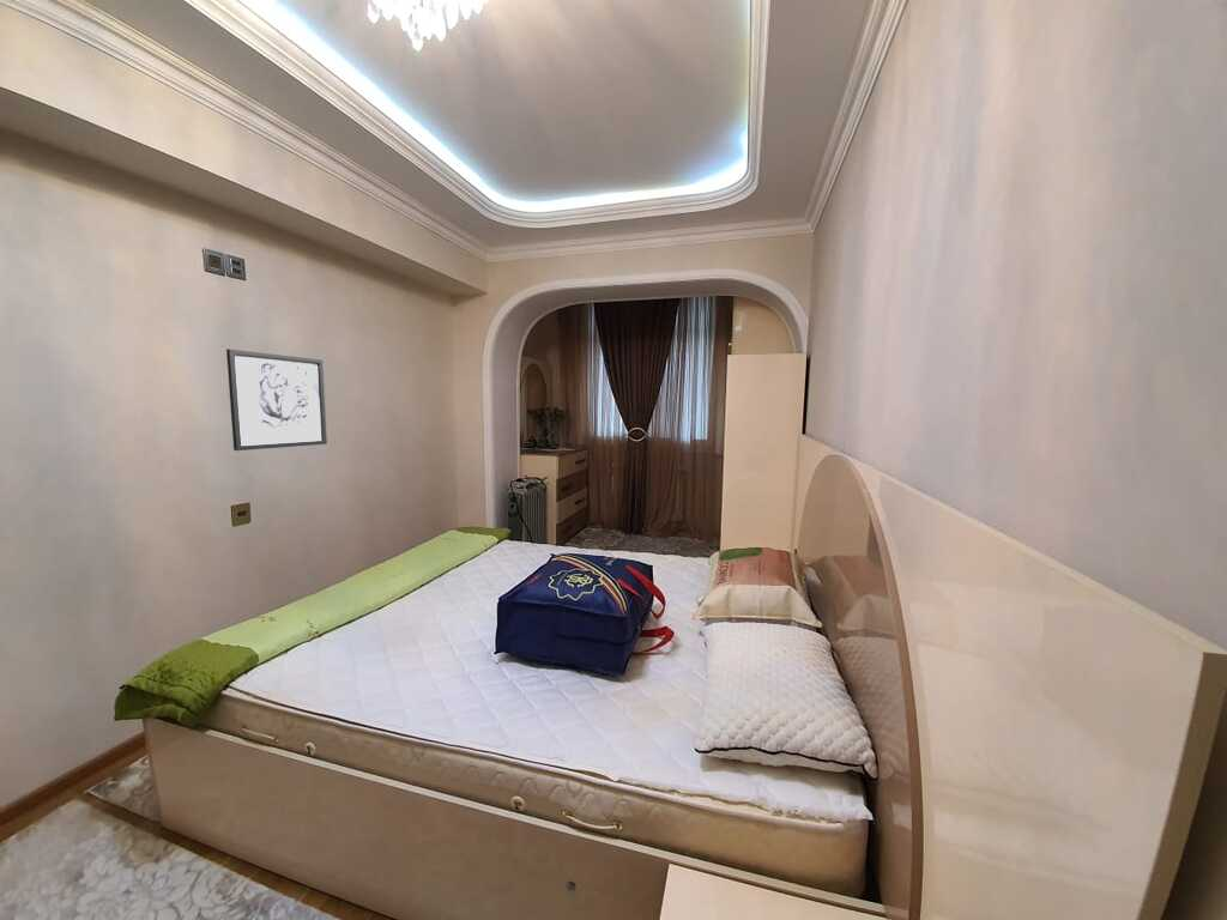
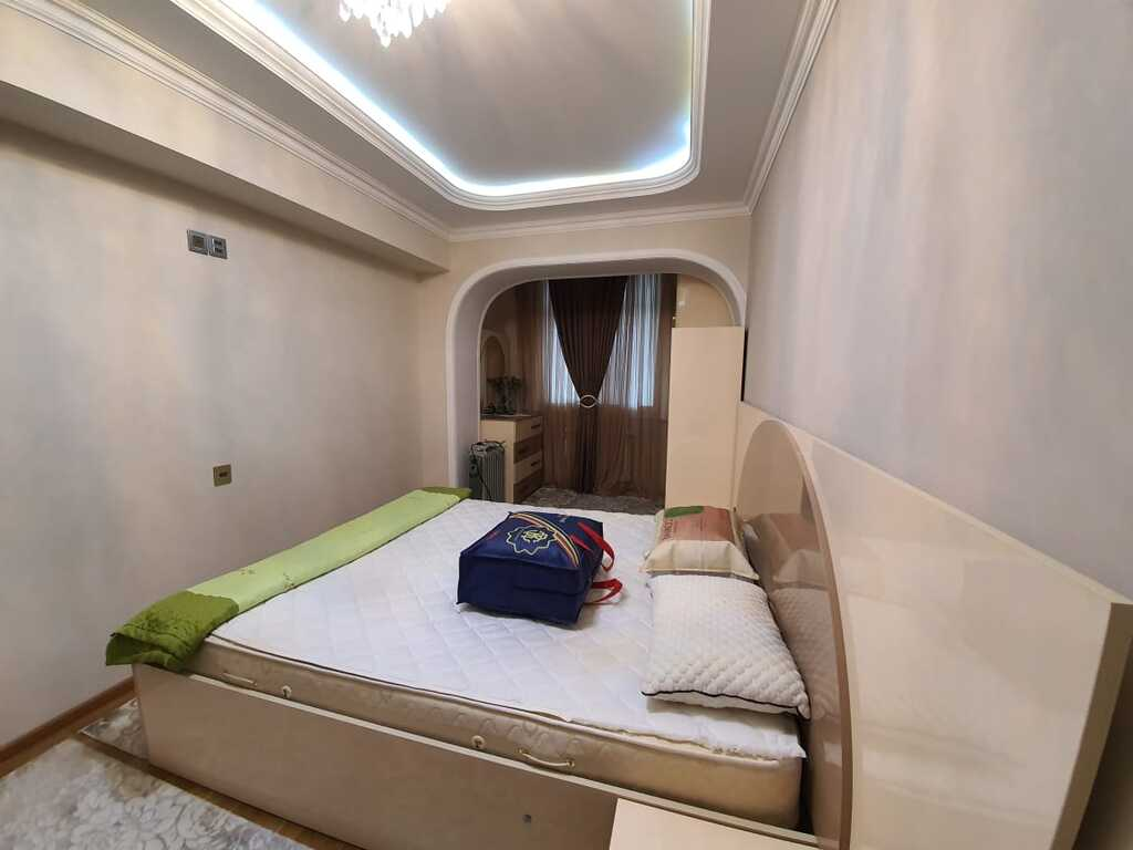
- wall art (282, 401)
